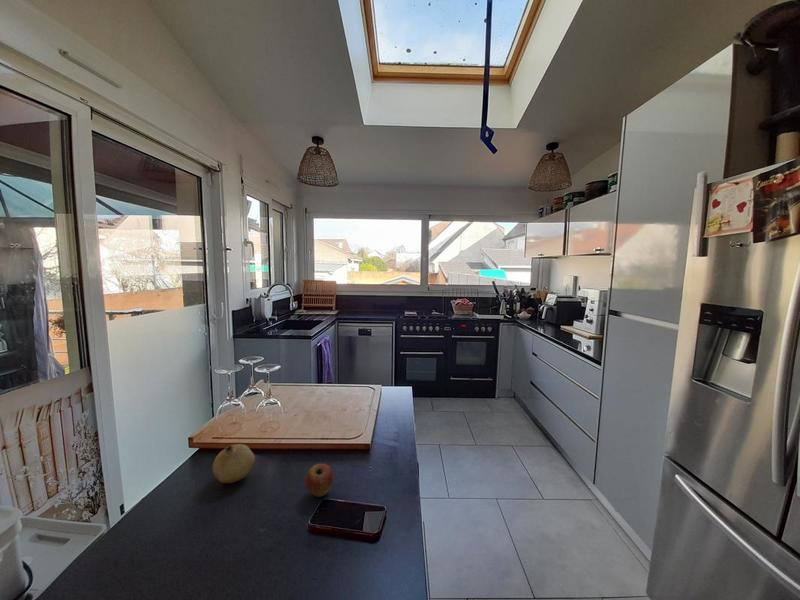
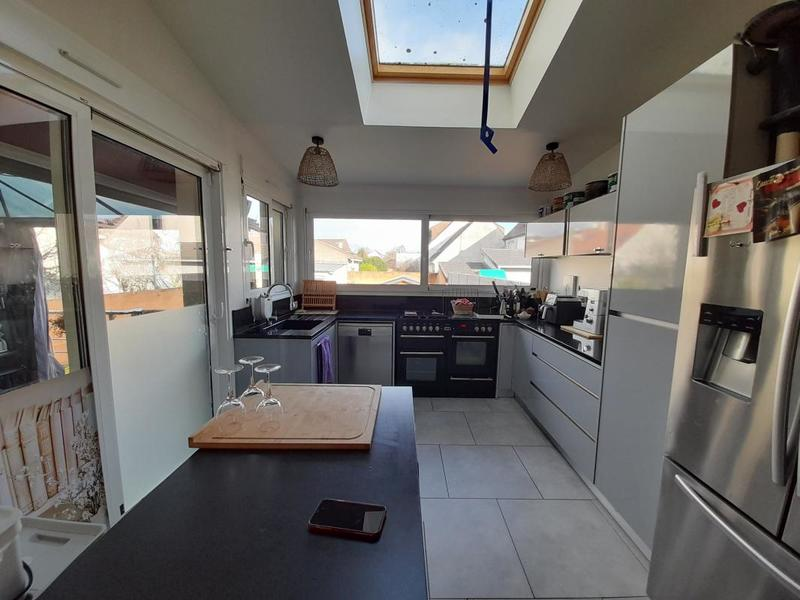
- fruit (319, 478)
- fruit (234, 461)
